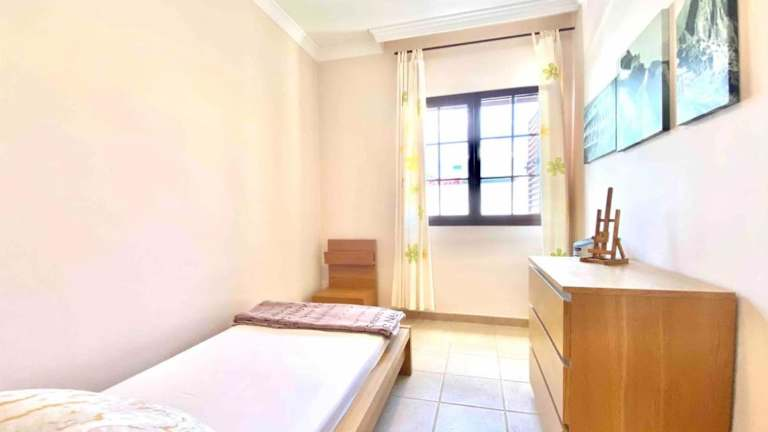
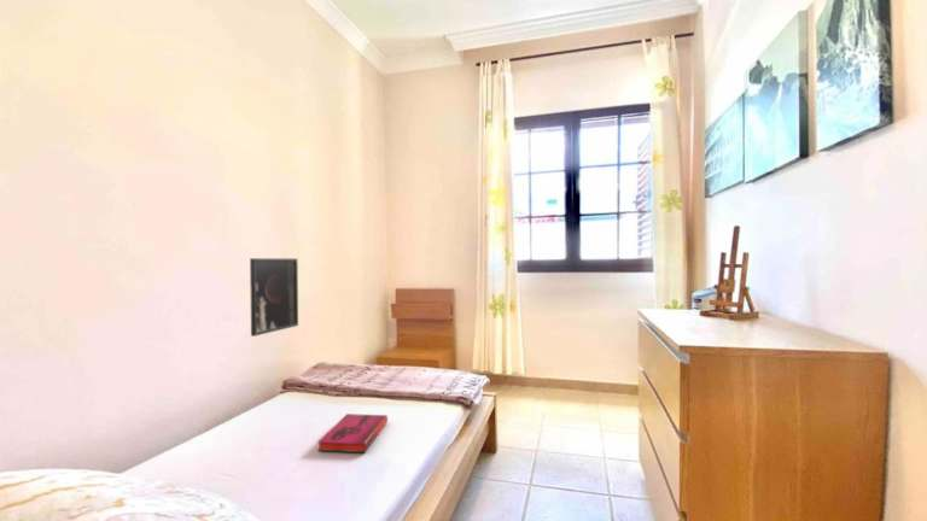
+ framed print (275, 294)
+ hardback book (355, 431)
